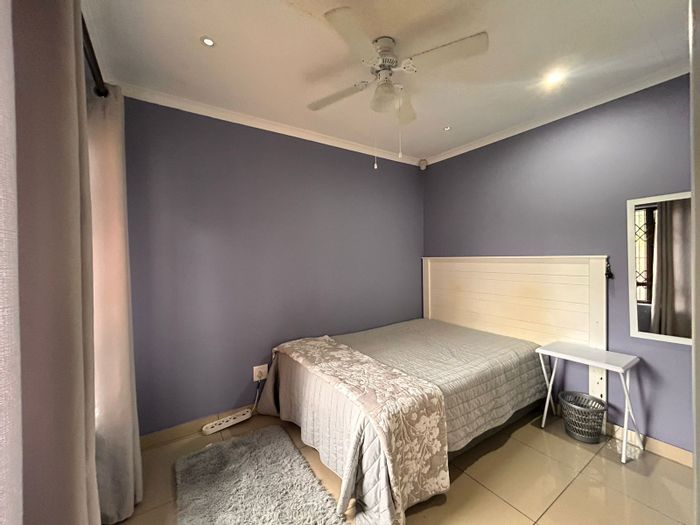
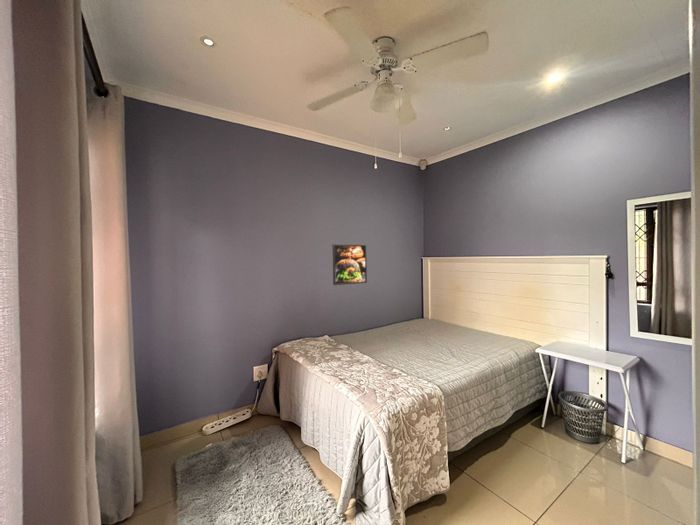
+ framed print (350, 264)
